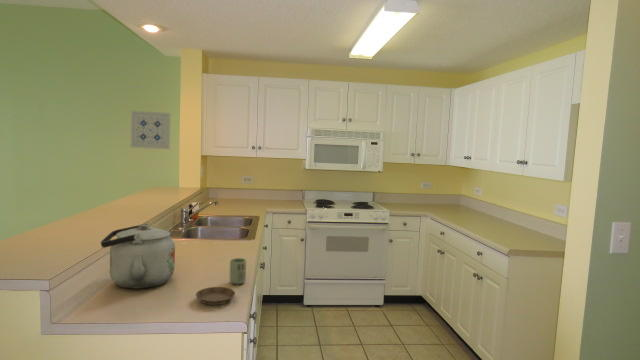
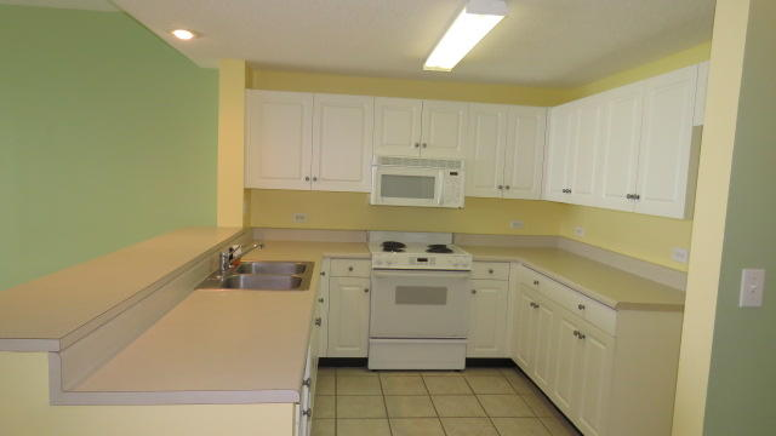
- wall art (150, 130)
- saucer (215, 296)
- cup (237, 271)
- kettle (140, 255)
